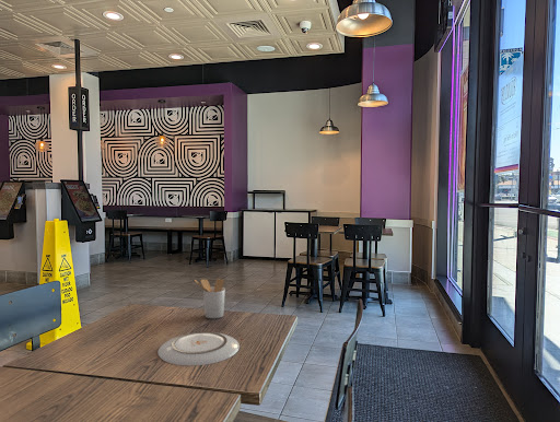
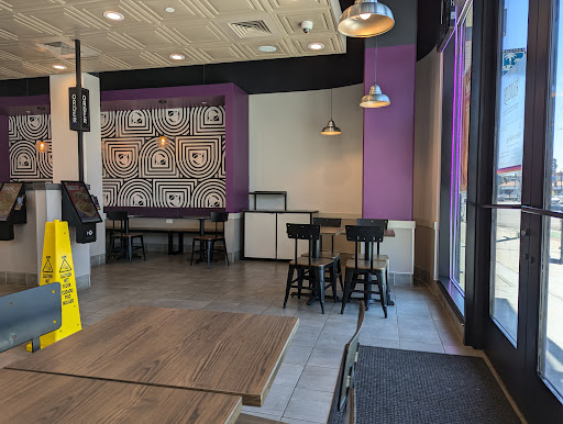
- plate (199, 344)
- utensil holder (209, 296)
